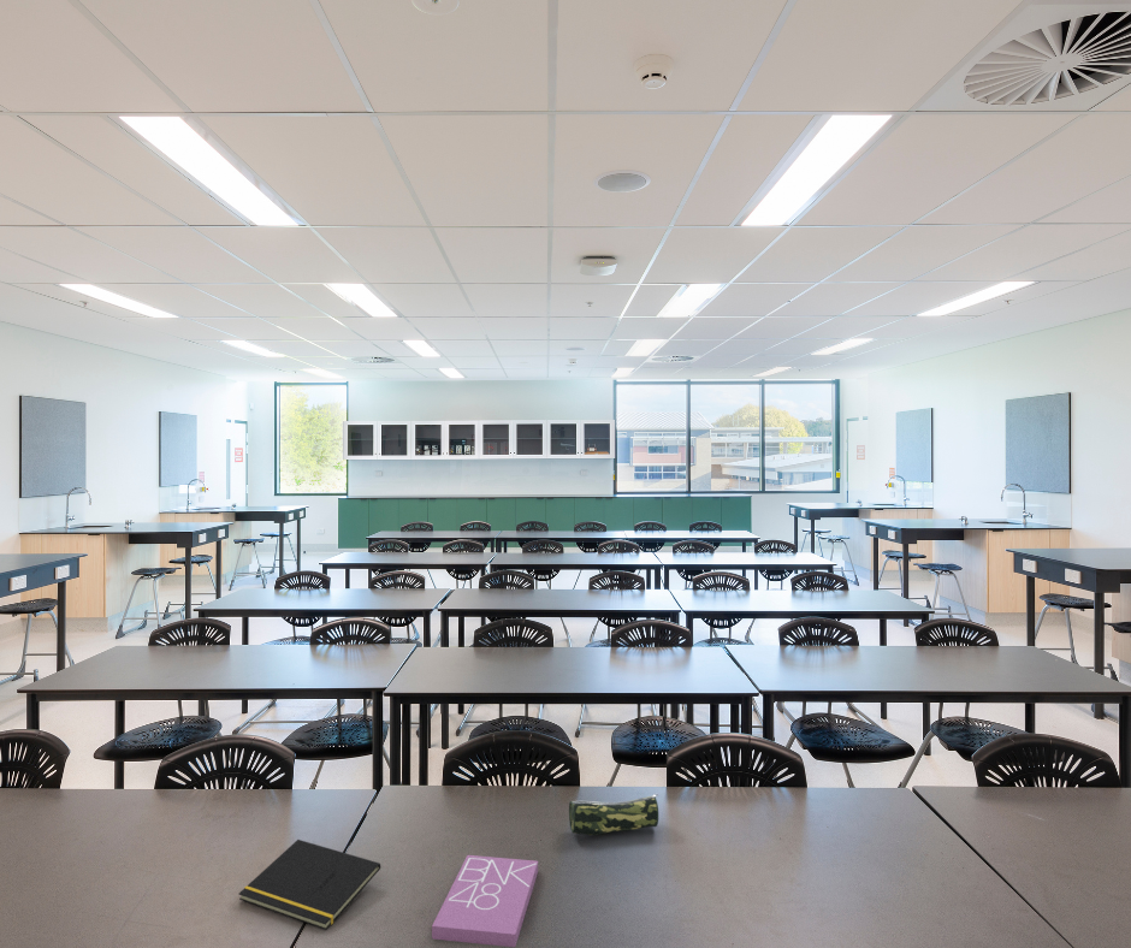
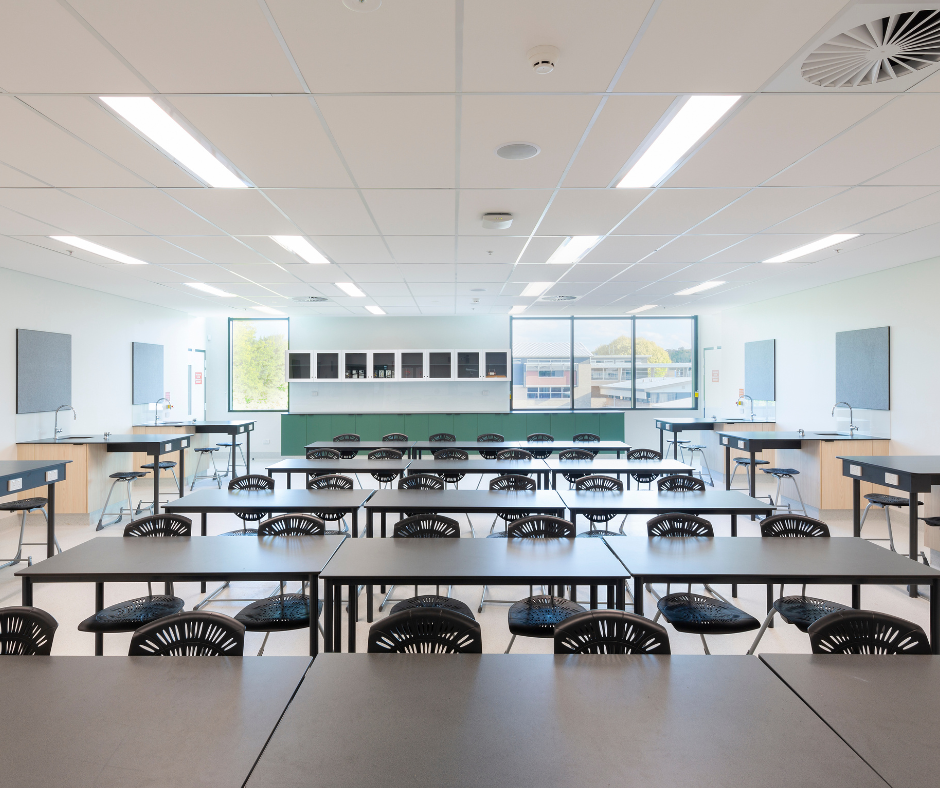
- book (488, 896)
- pencil case (615, 814)
- notepad (310, 881)
